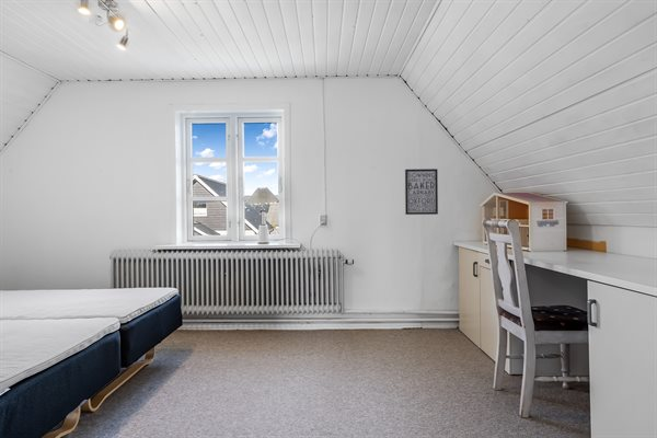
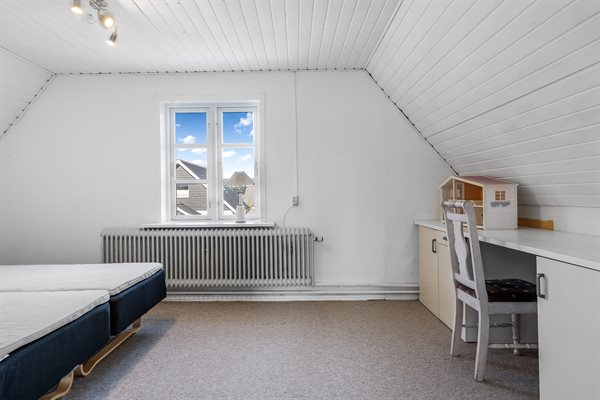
- wall art (420, 192)
